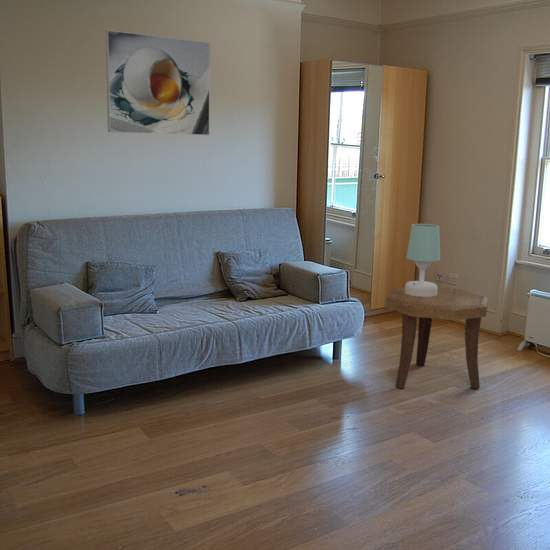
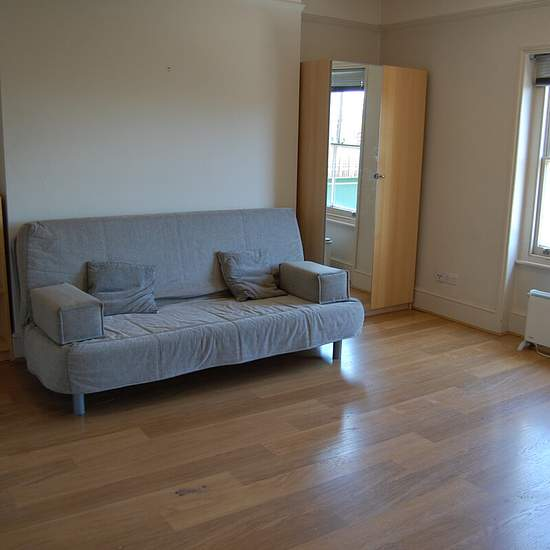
- side table (429, 335)
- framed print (160, 85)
- table lamp (423, 259)
